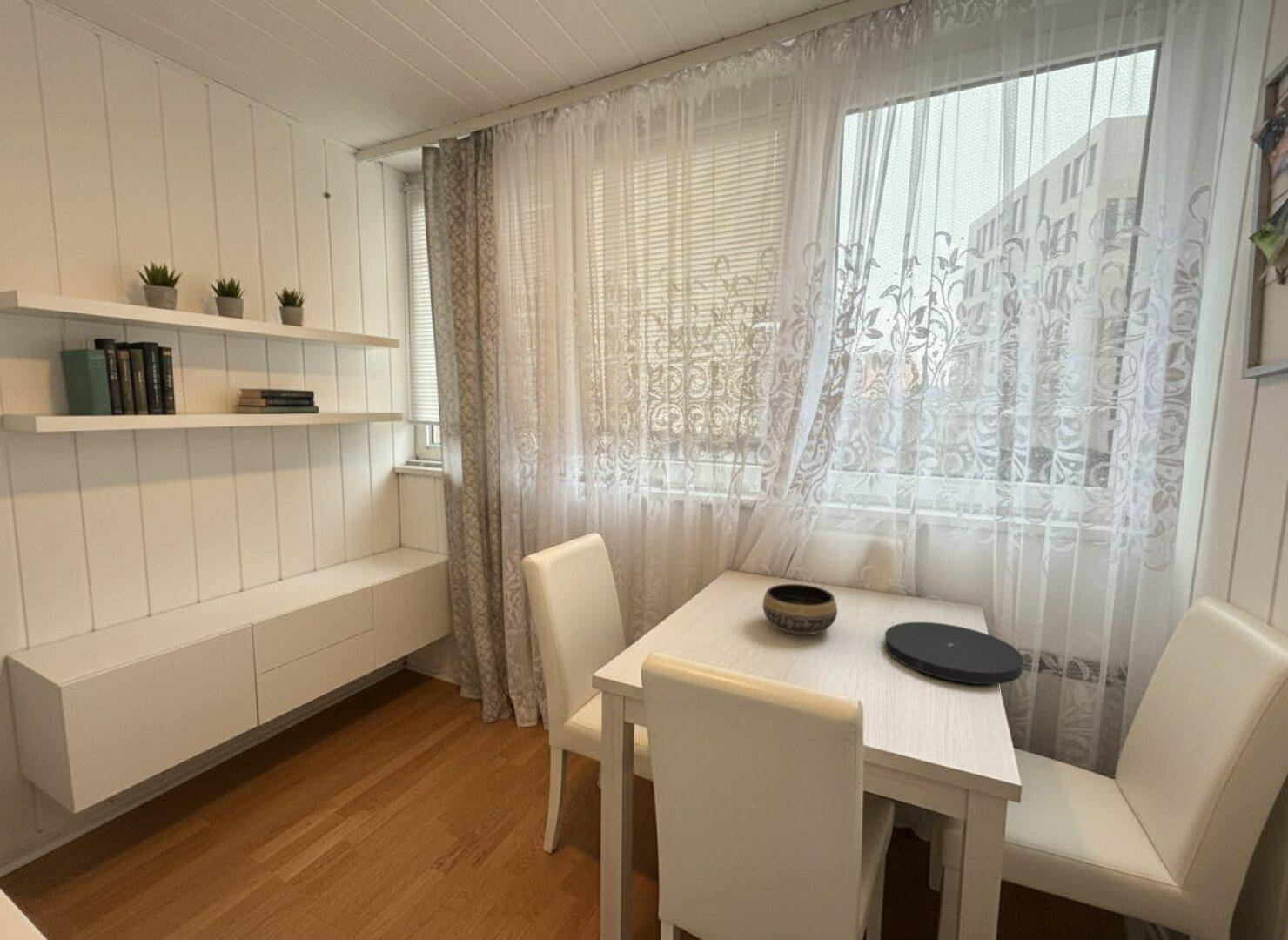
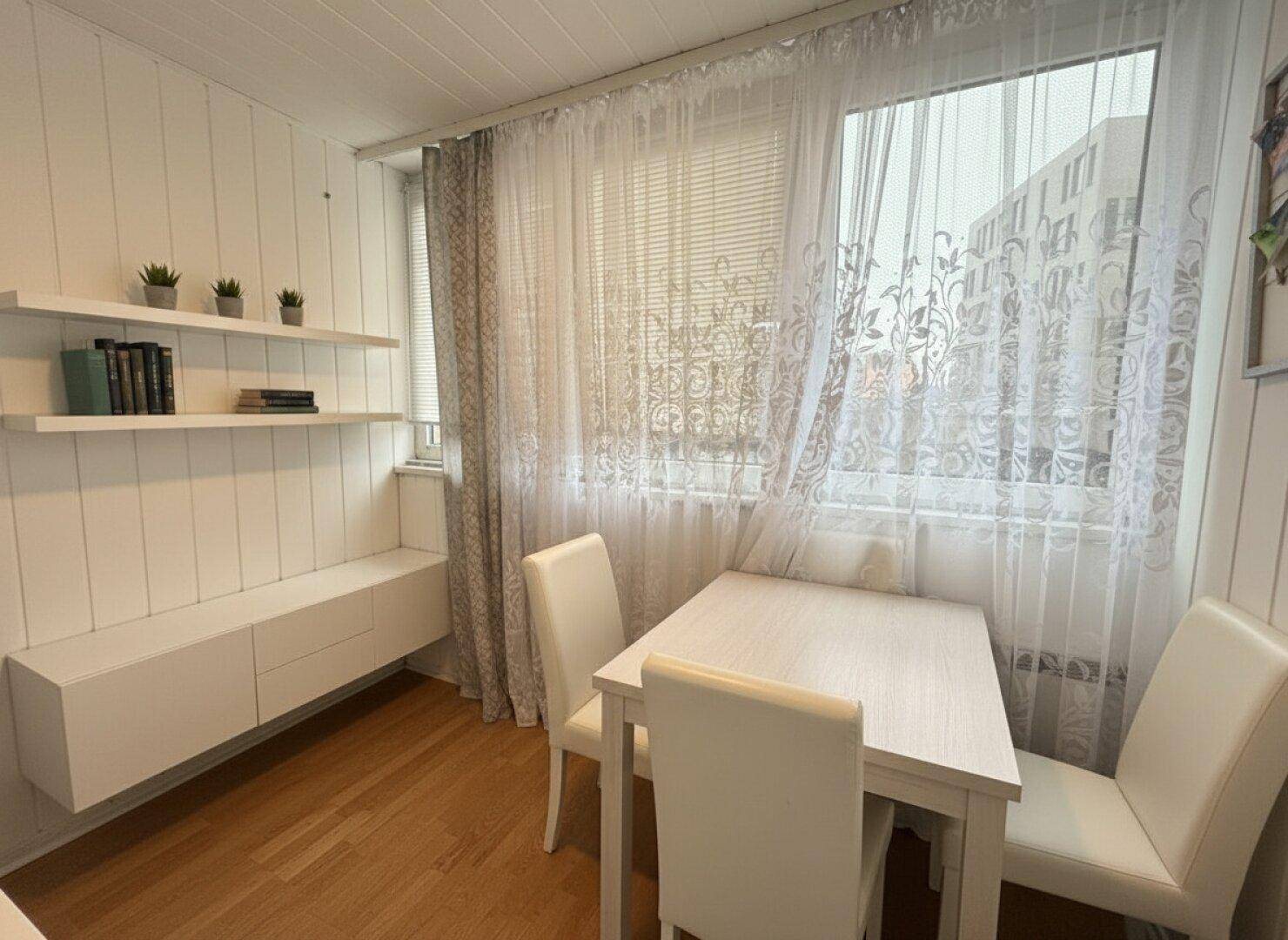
- bowl (799, 611)
- plate (950, 649)
